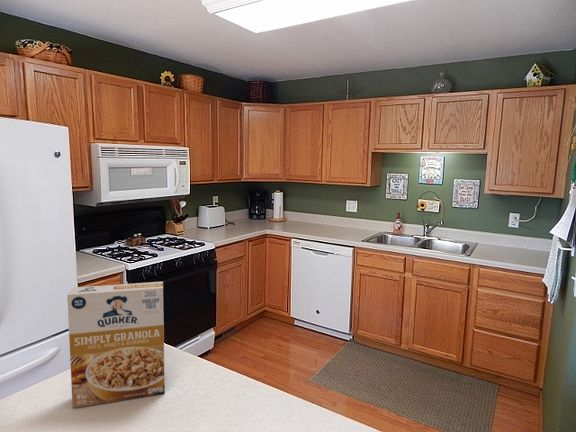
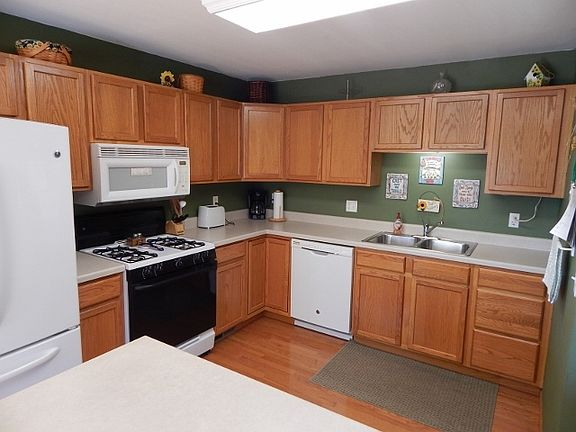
- cereal box (119, 341)
